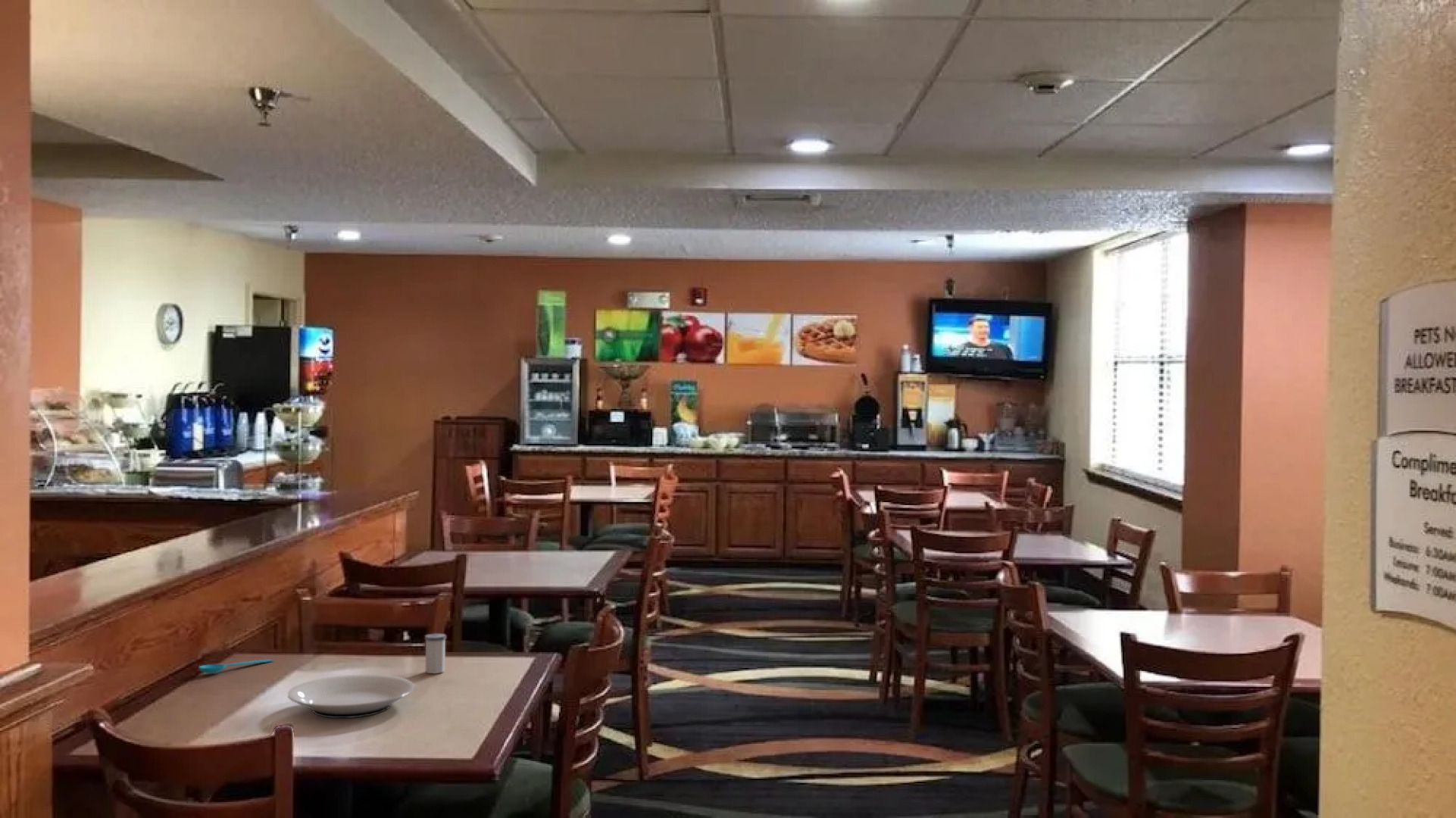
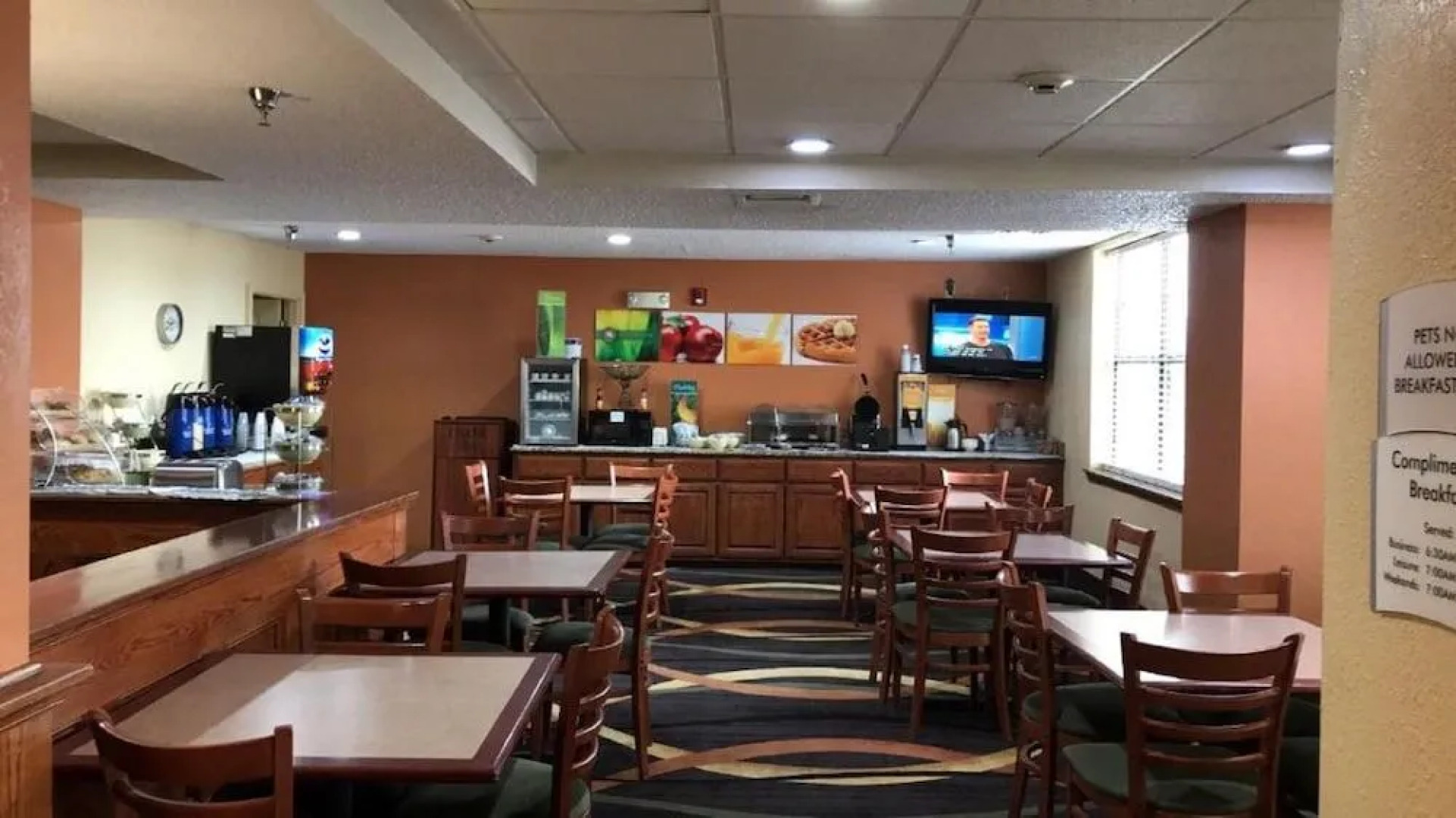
- plate (352, 698)
- salt shaker (435, 653)
- spoon (236, 663)
